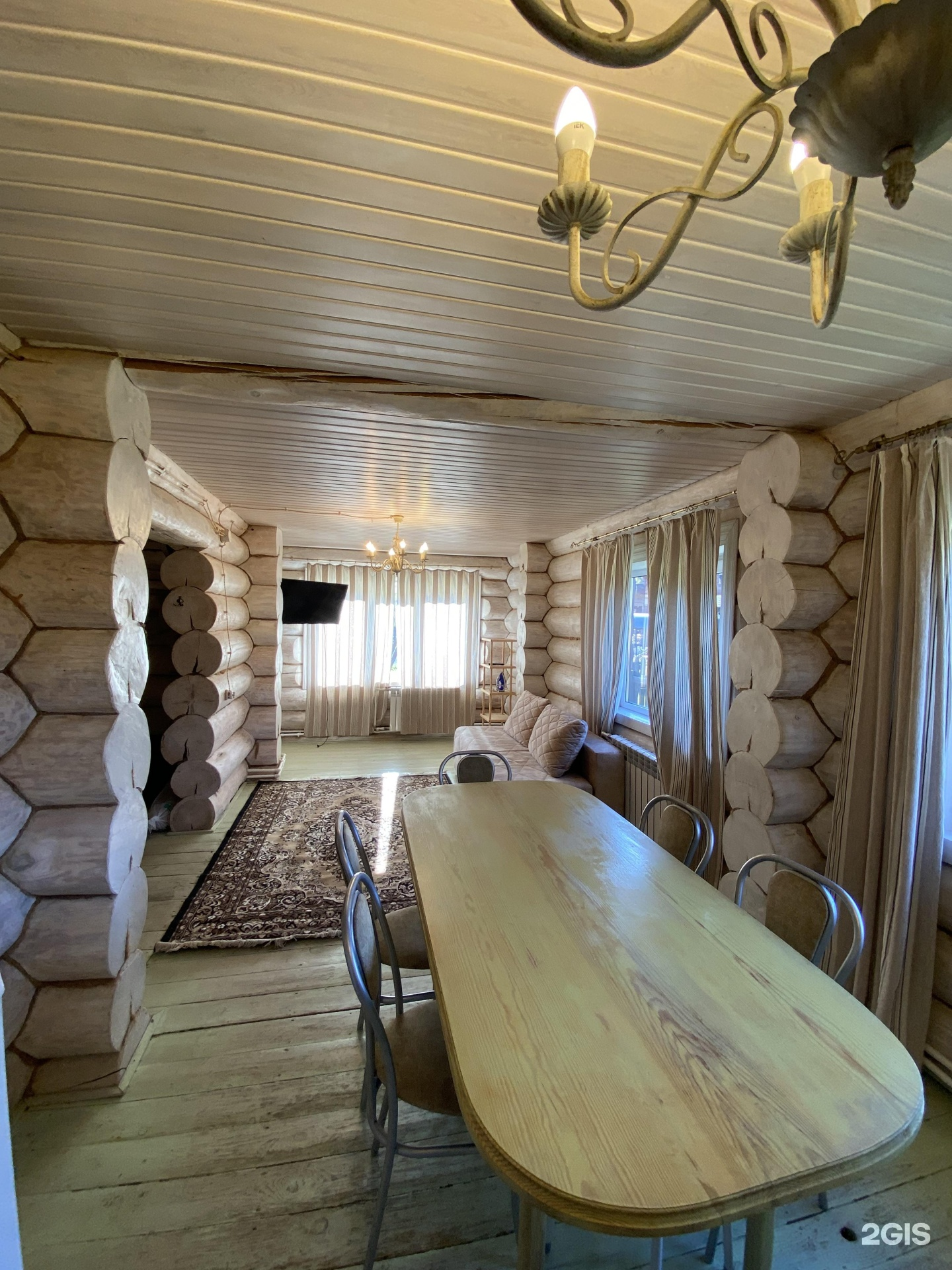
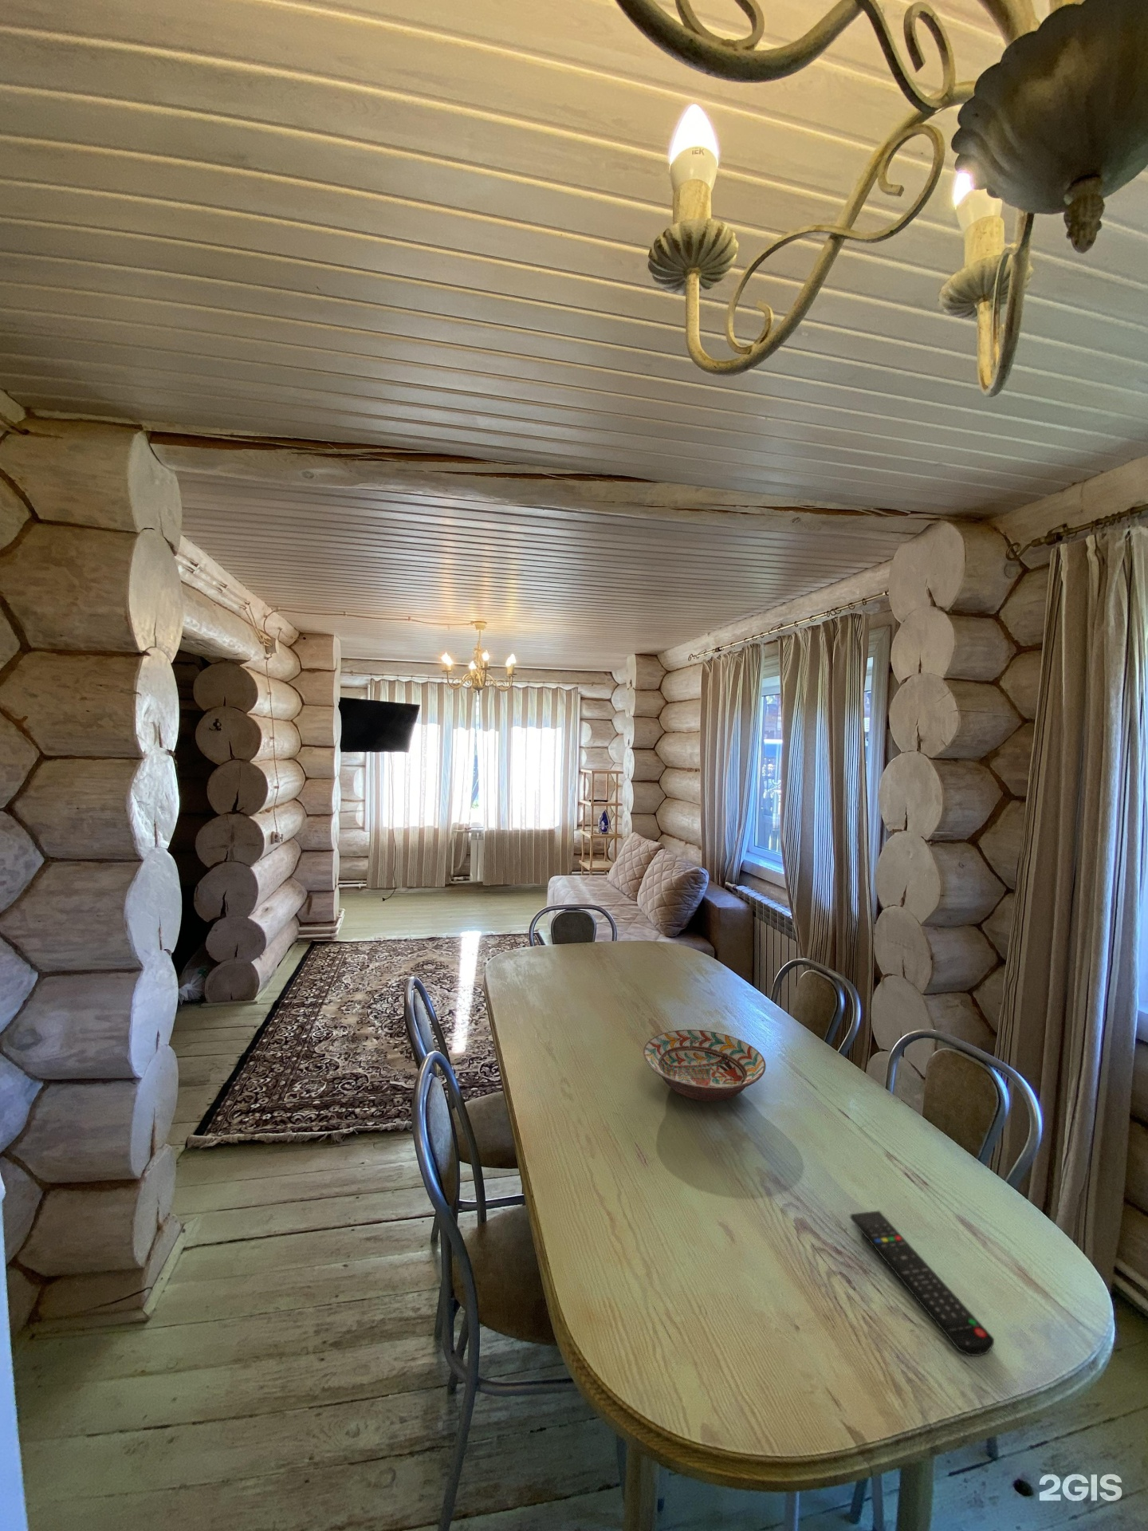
+ remote control (914, 1275)
+ decorative bowl (702, 1070)
